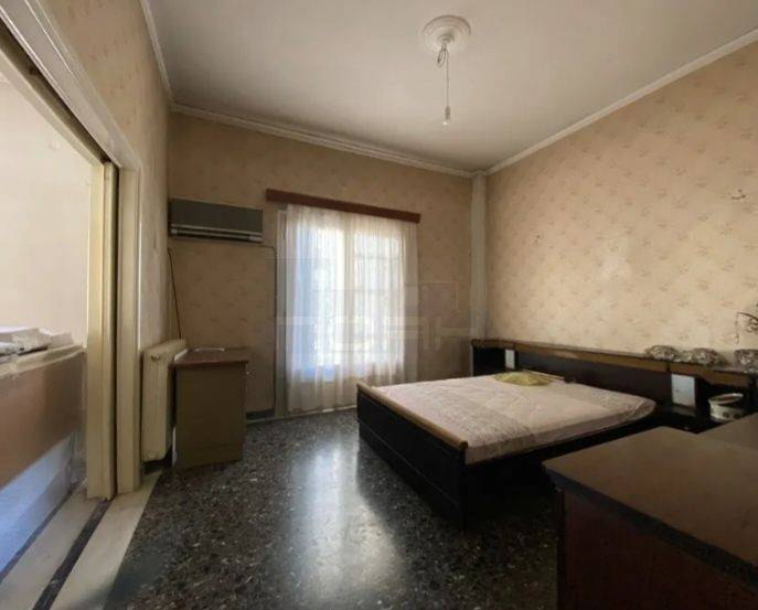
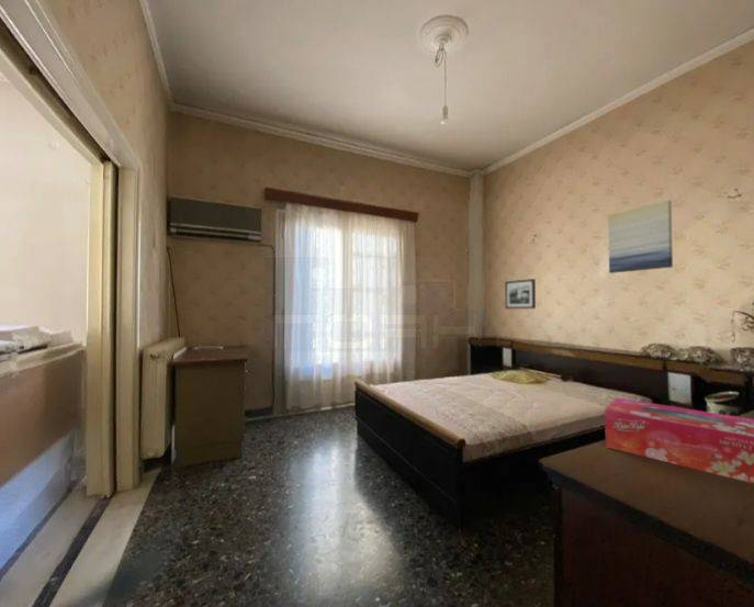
+ wall art (638, 239)
+ picture frame (519, 294)
+ tissue box (682, 435)
